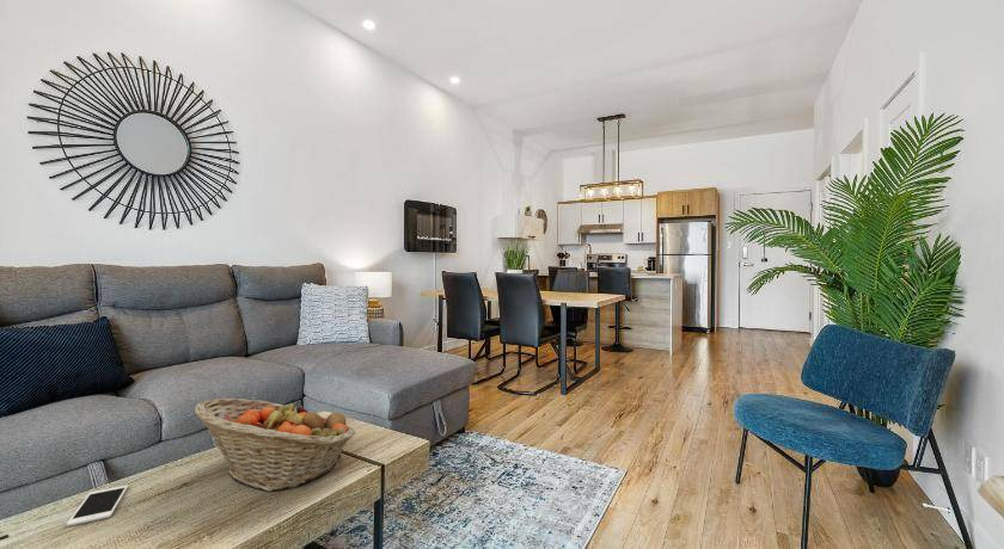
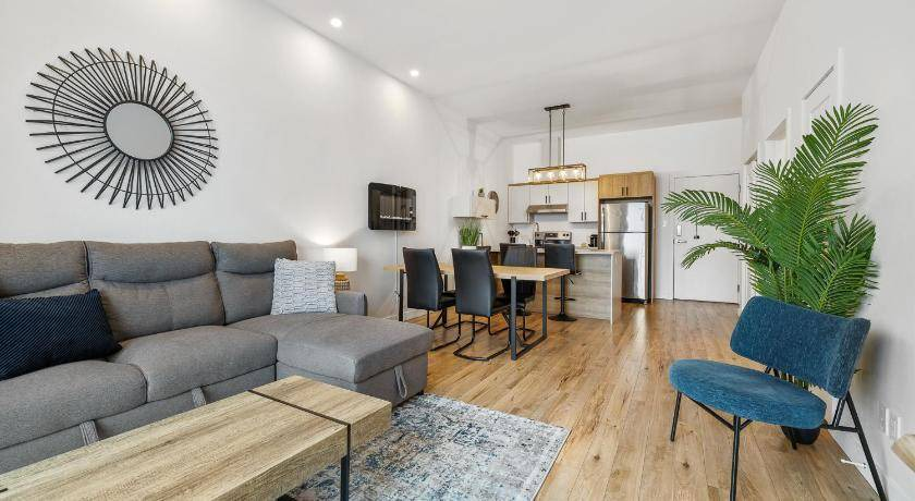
- cell phone (99, 504)
- fruit basket (277, 431)
